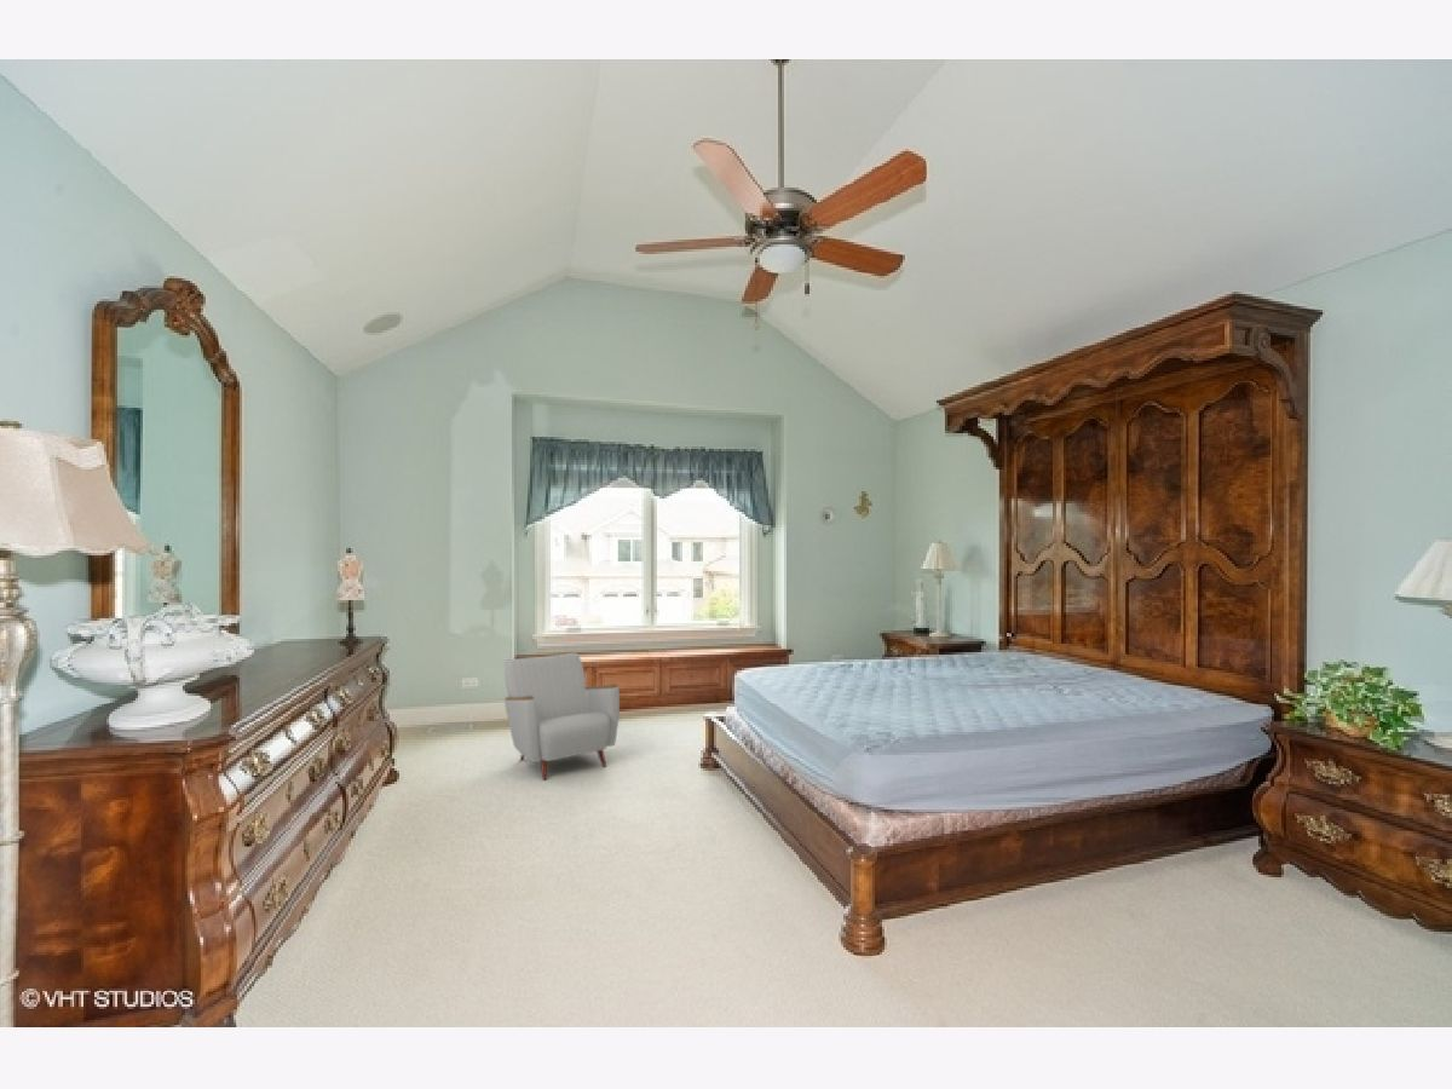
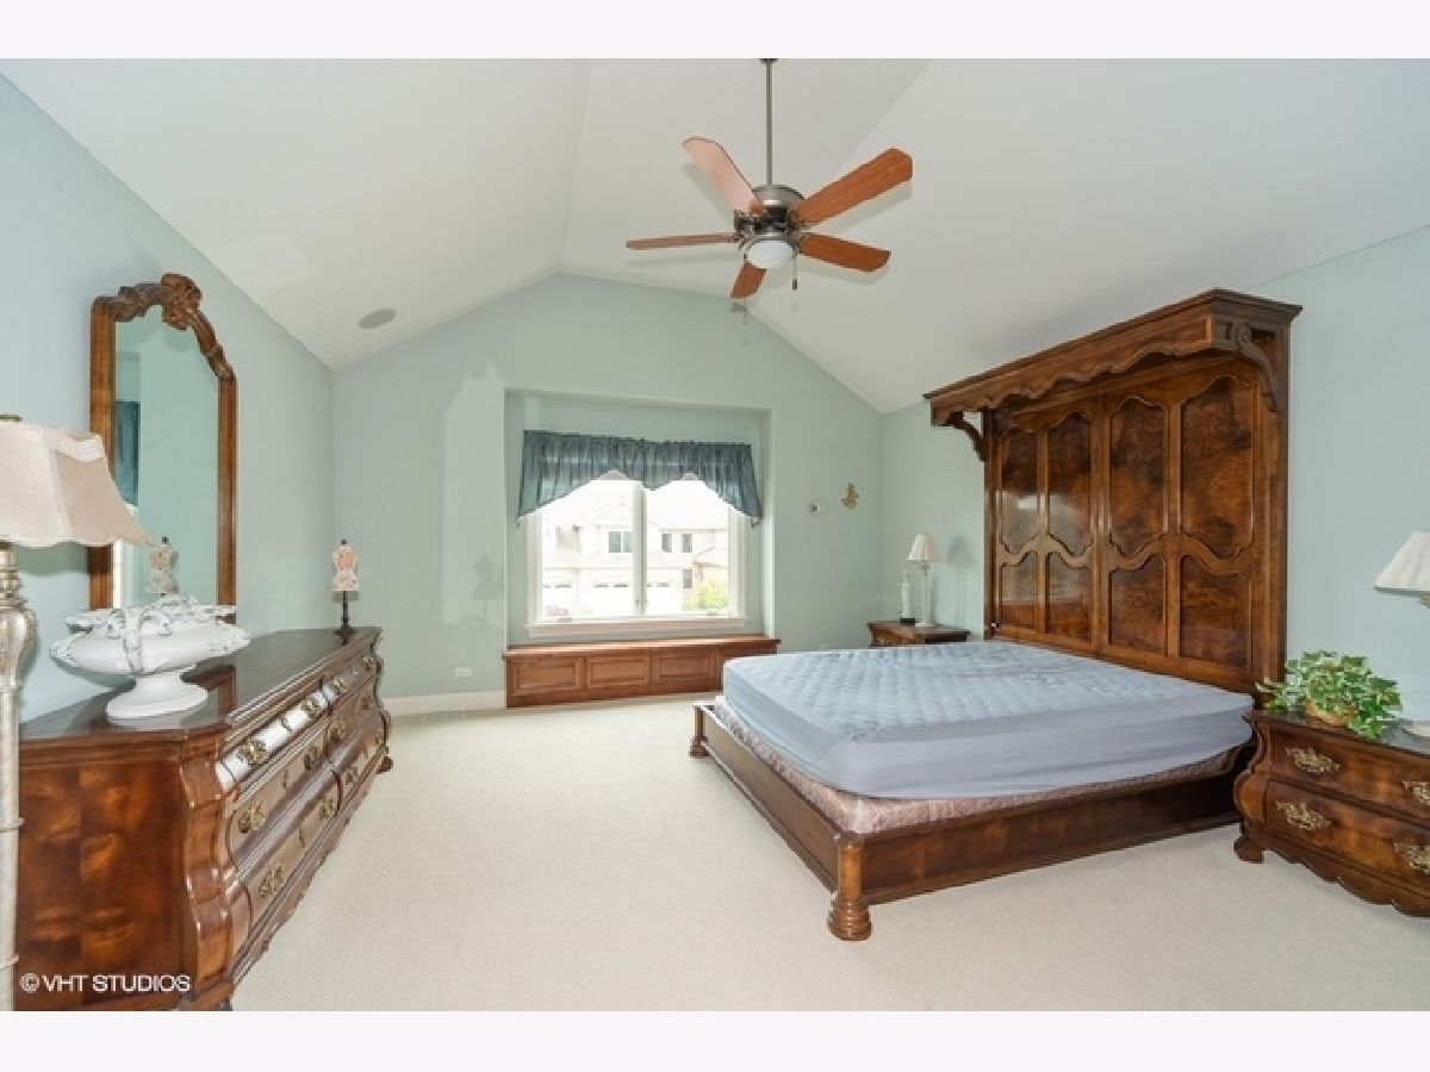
- armchair (560, 710)
